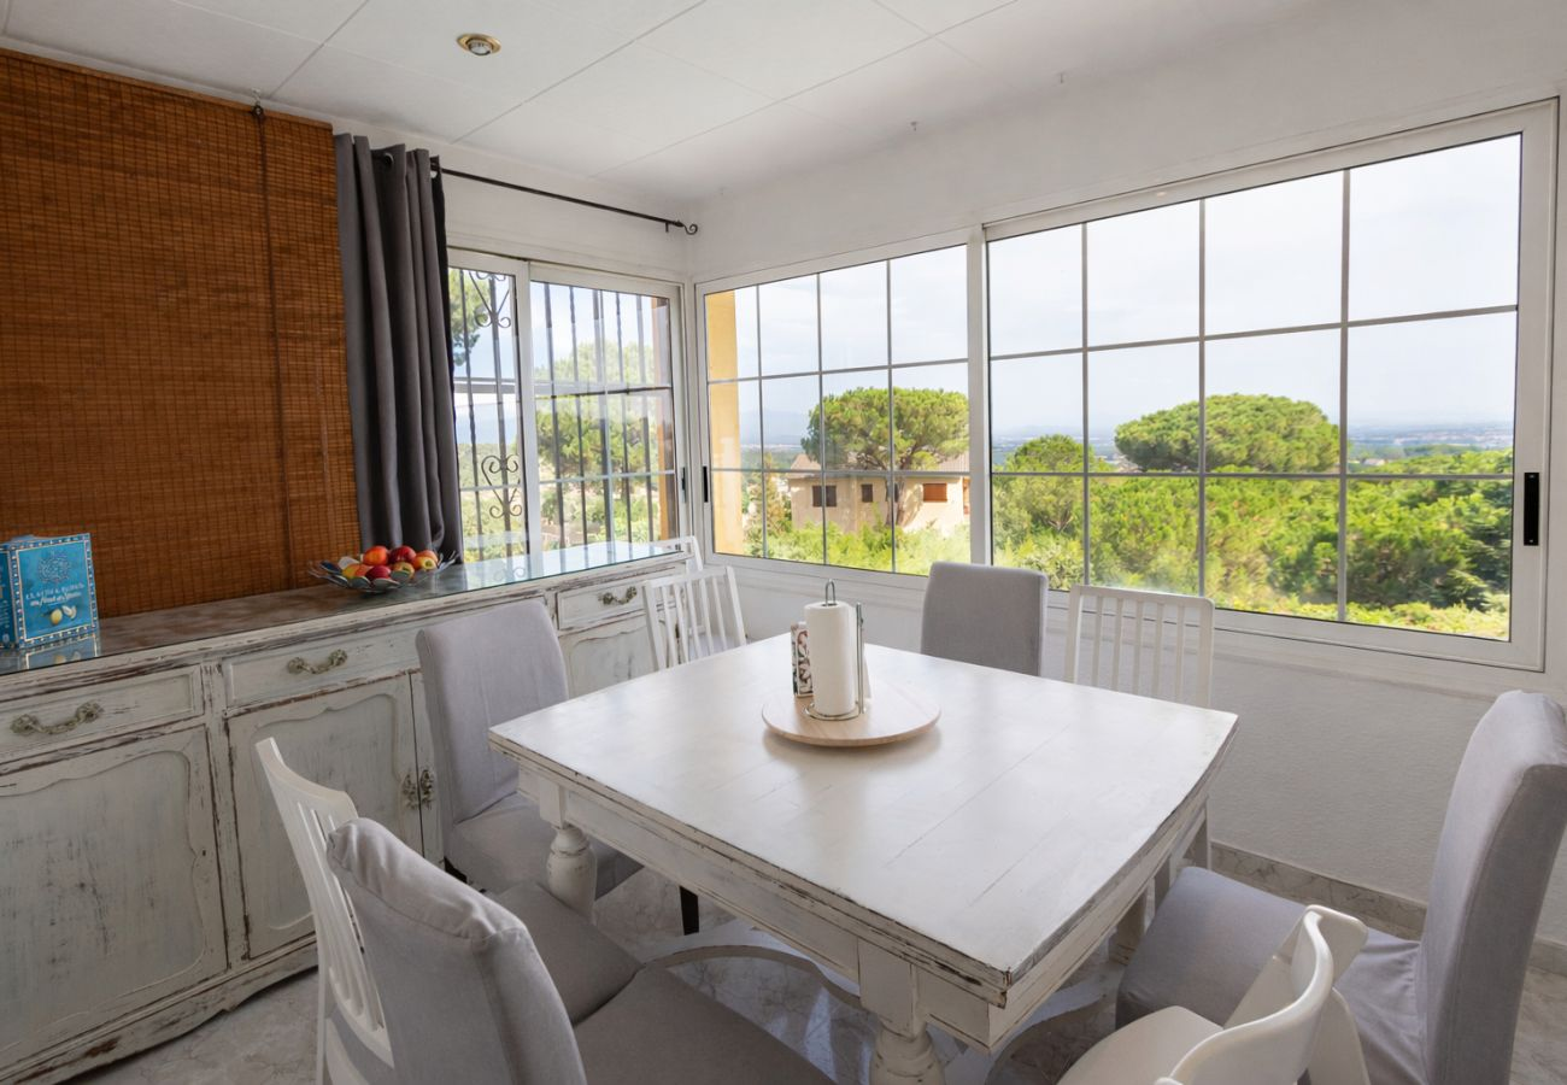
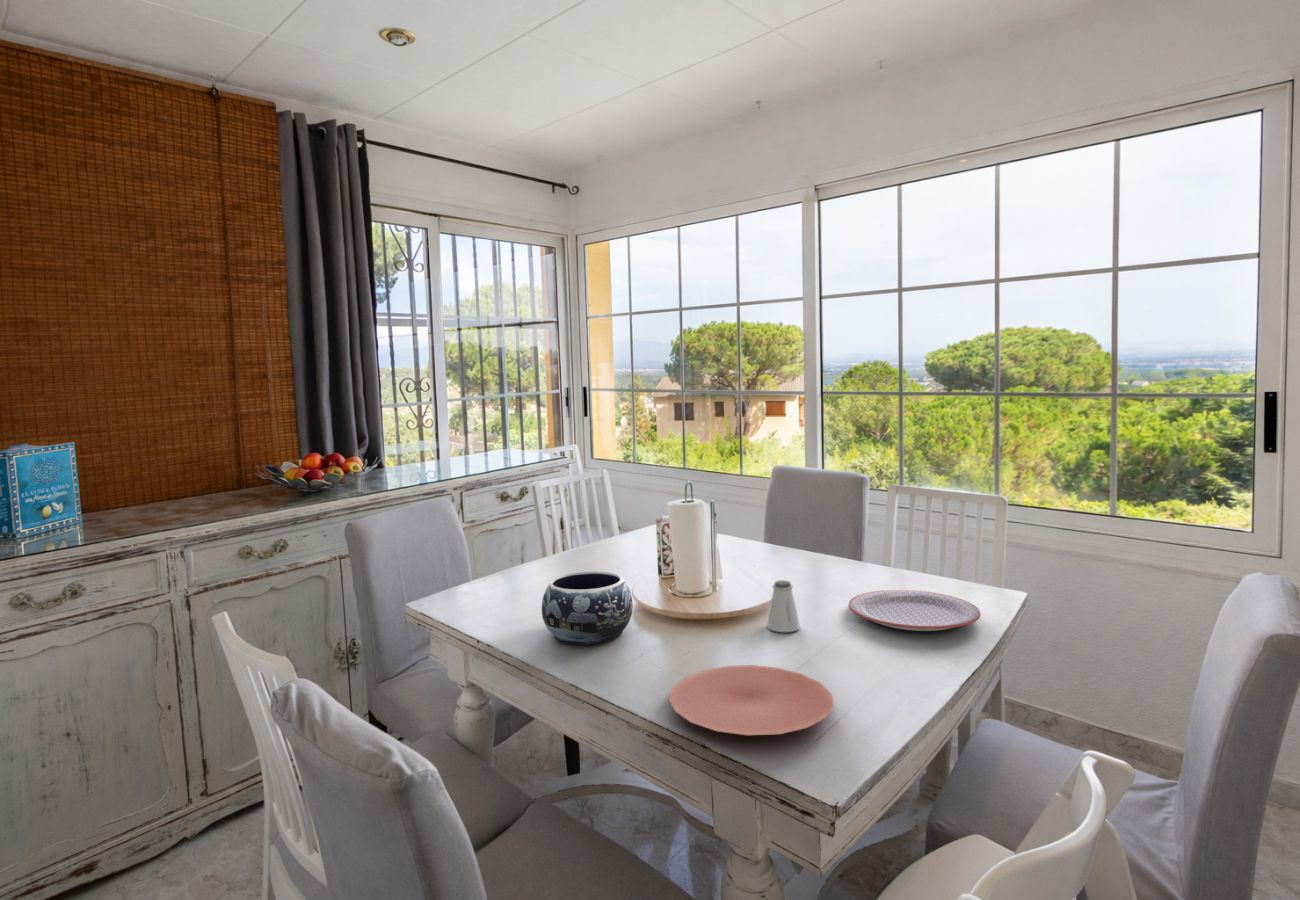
+ plate (750, 702)
+ plate (912, 611)
+ decorative bowl (587, 606)
+ saltshaker (783, 604)
